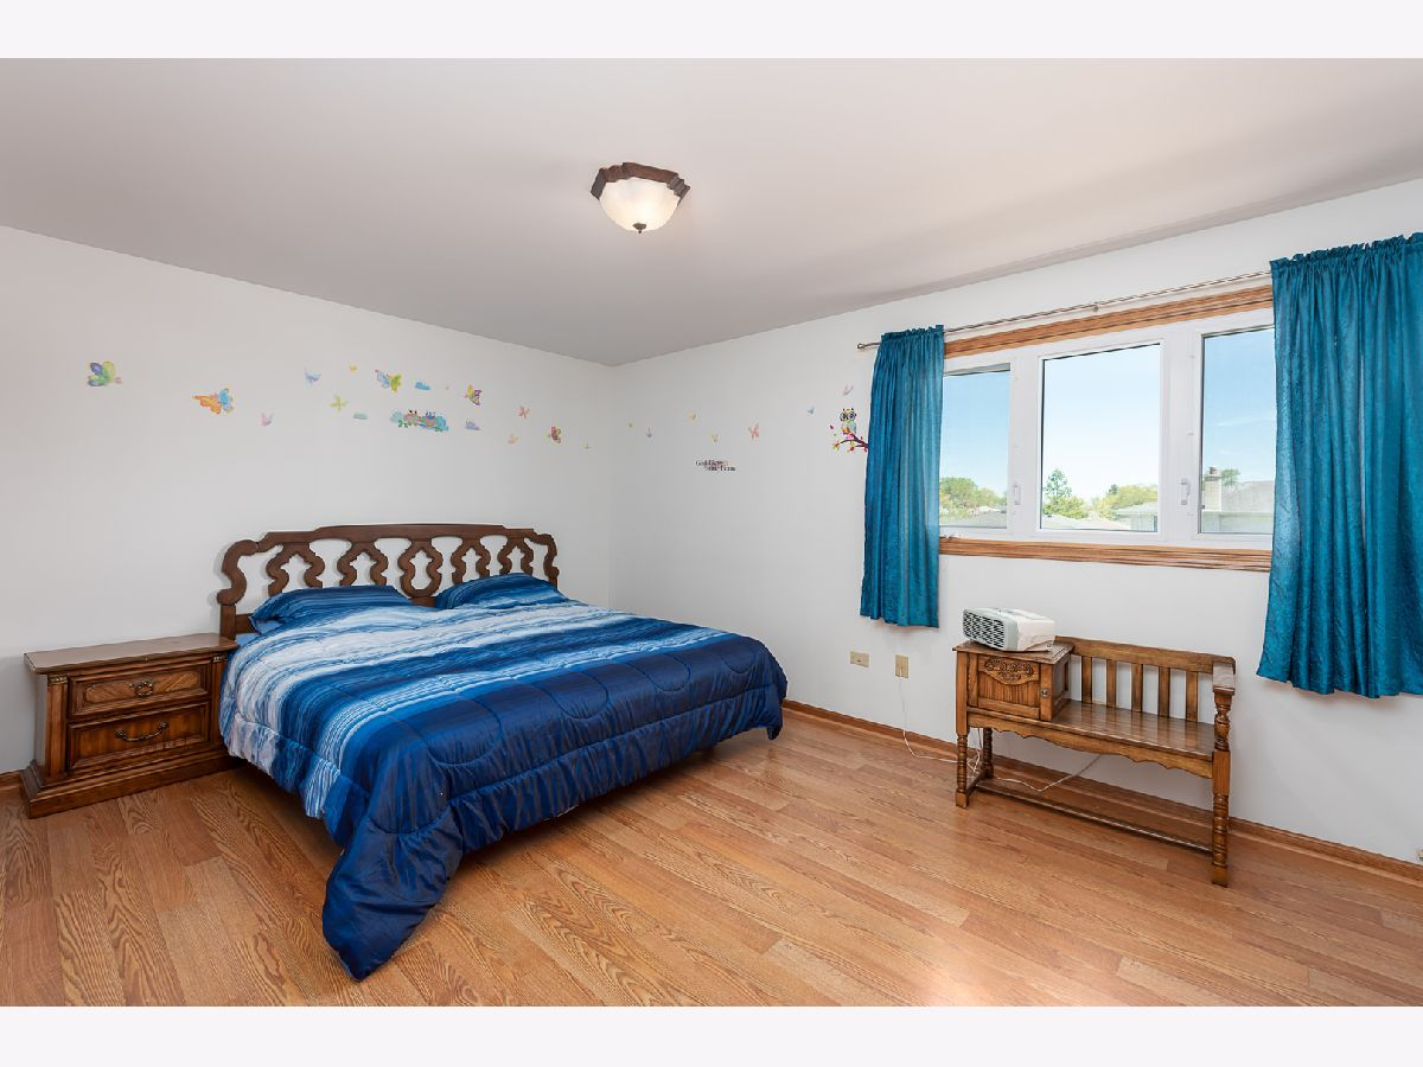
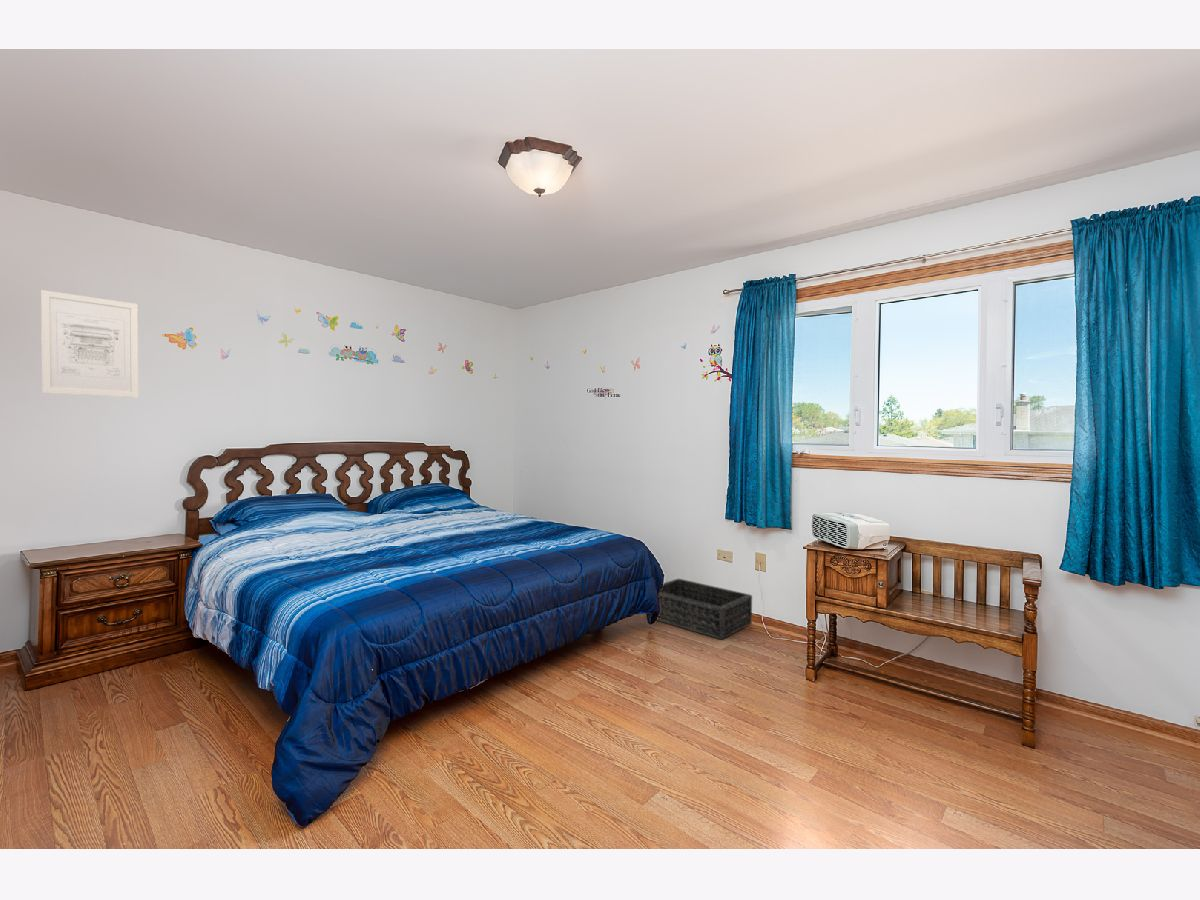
+ wall art (92, 346)
+ basket (697, 606)
